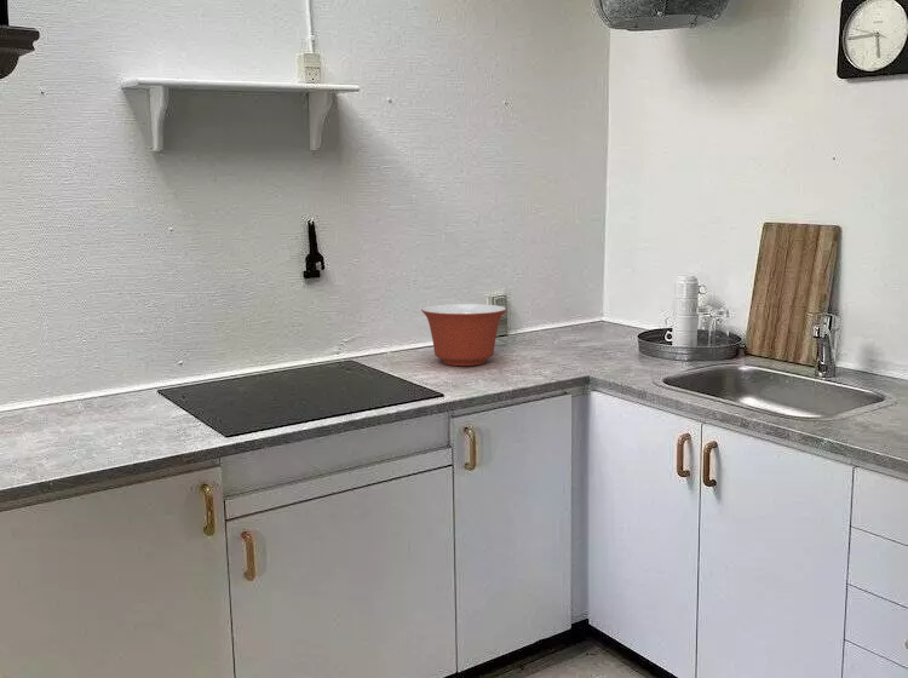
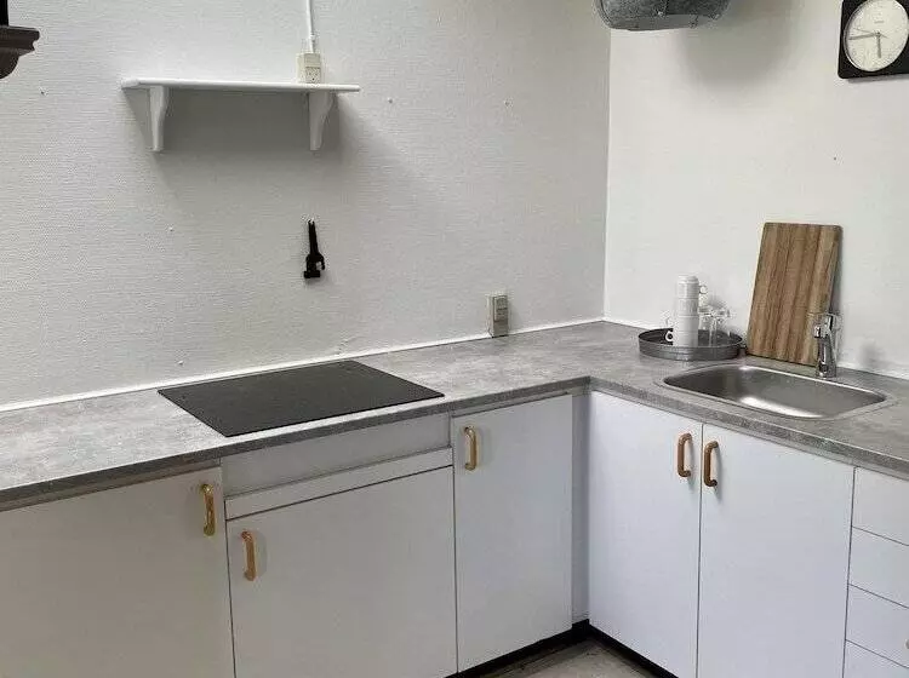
- mixing bowl (464, 335)
